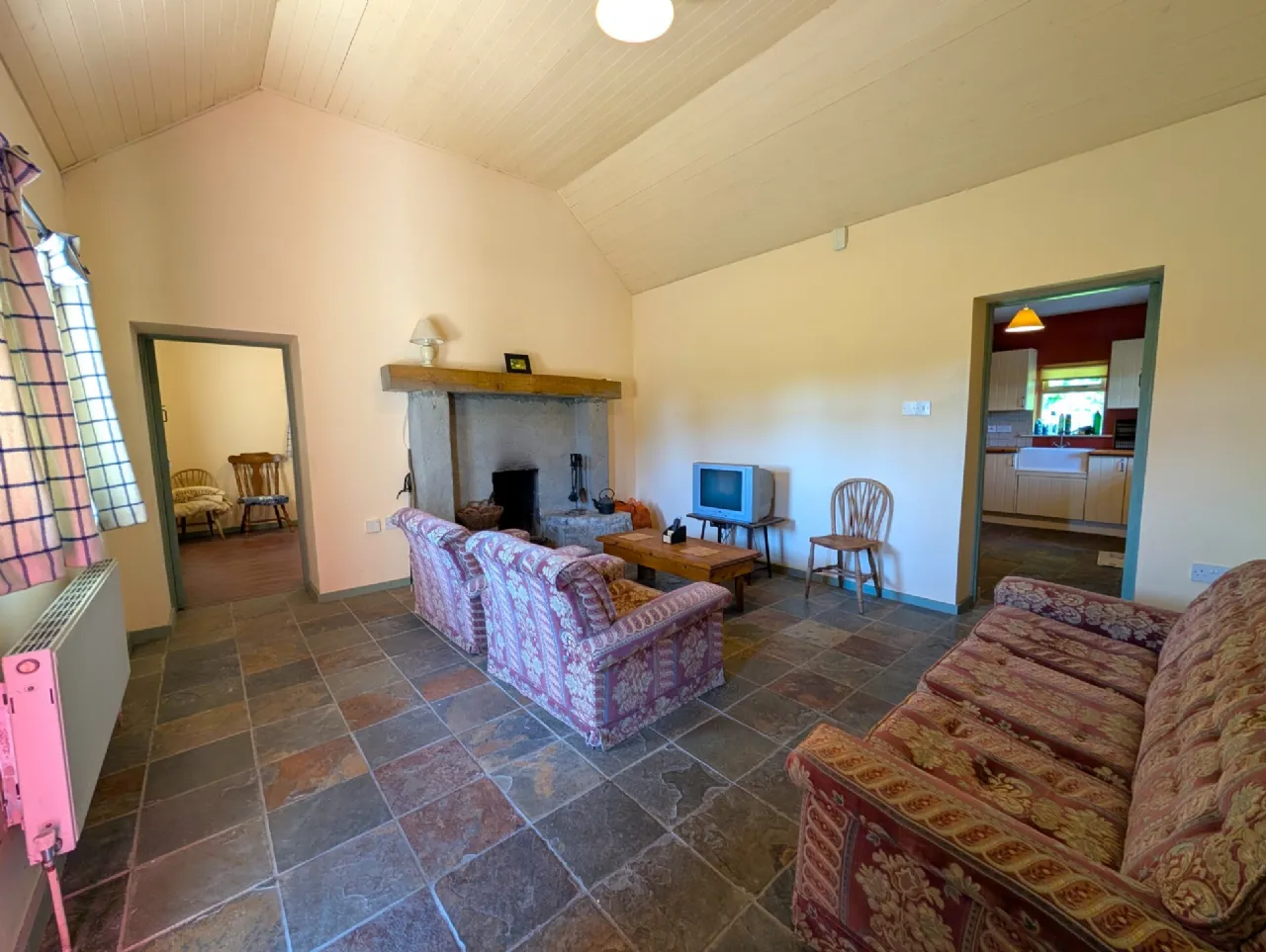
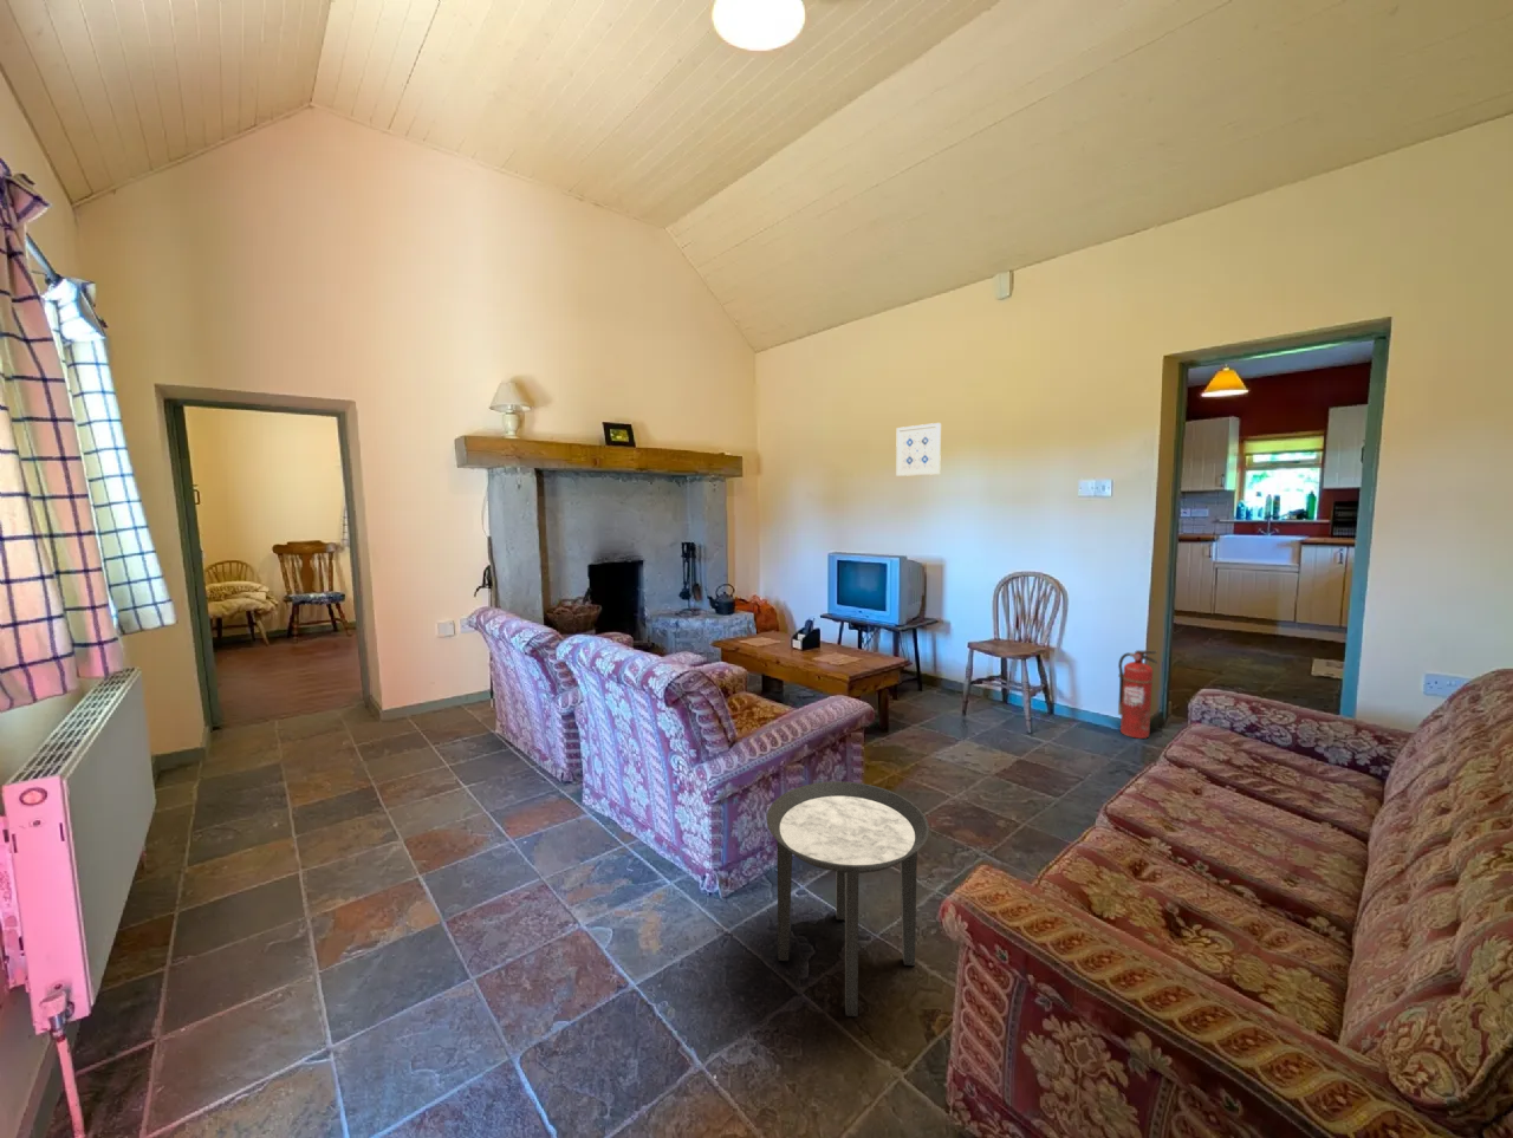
+ fire extinguisher (1135, 691)
+ wall art (918, 451)
+ side table (845, 889)
